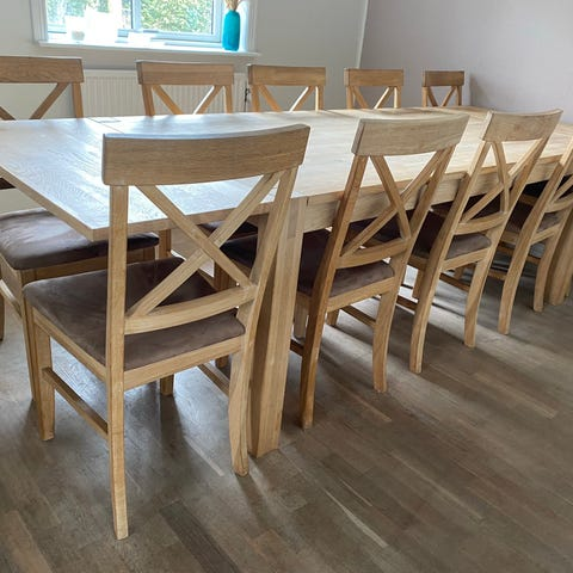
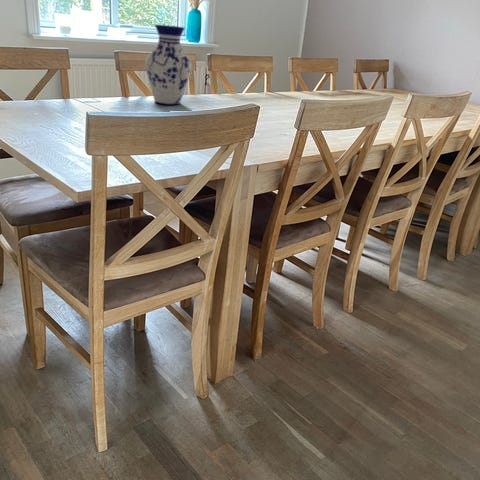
+ vase (168, 65)
